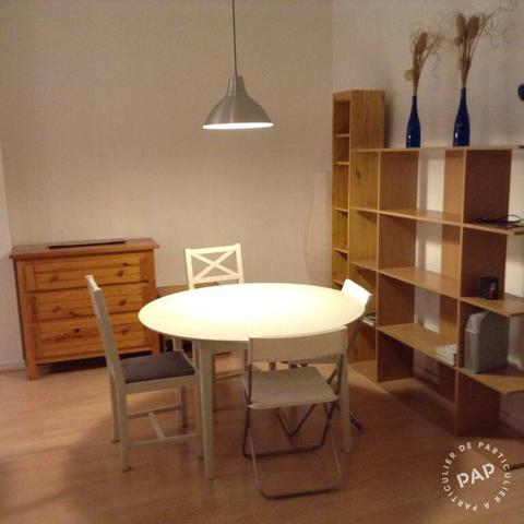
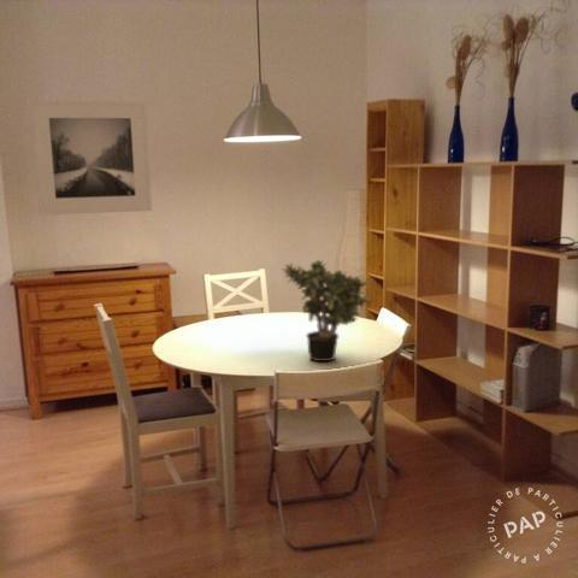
+ potted plant (322, 311)
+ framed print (93, 158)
